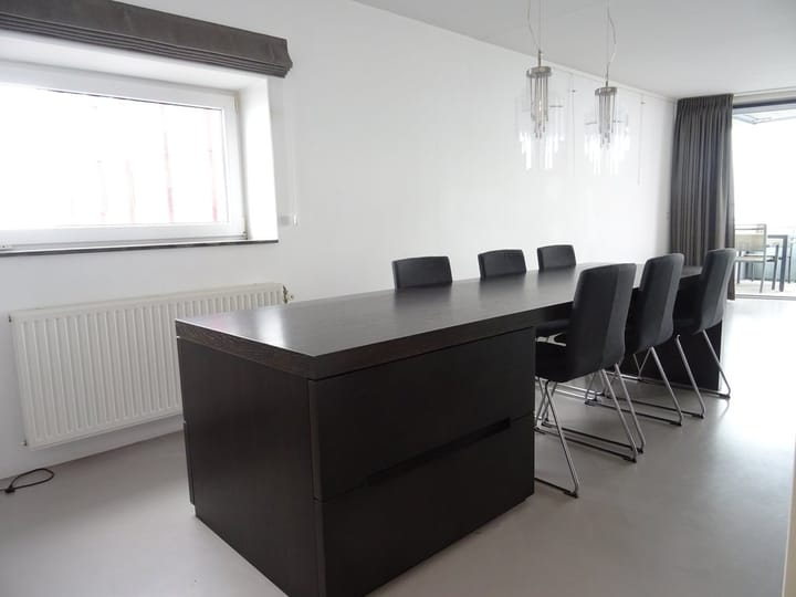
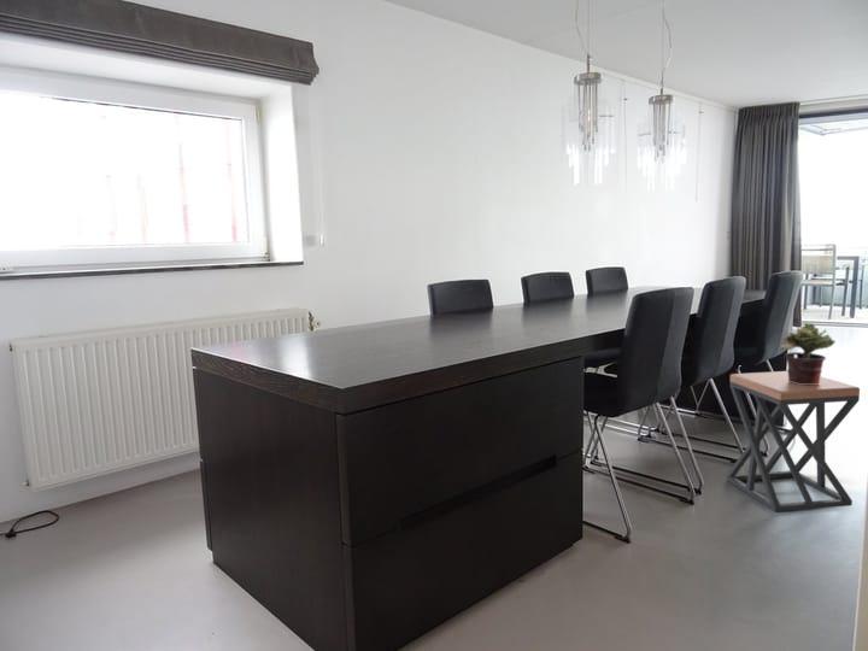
+ potted plant (807, 351)
+ stool (787, 436)
